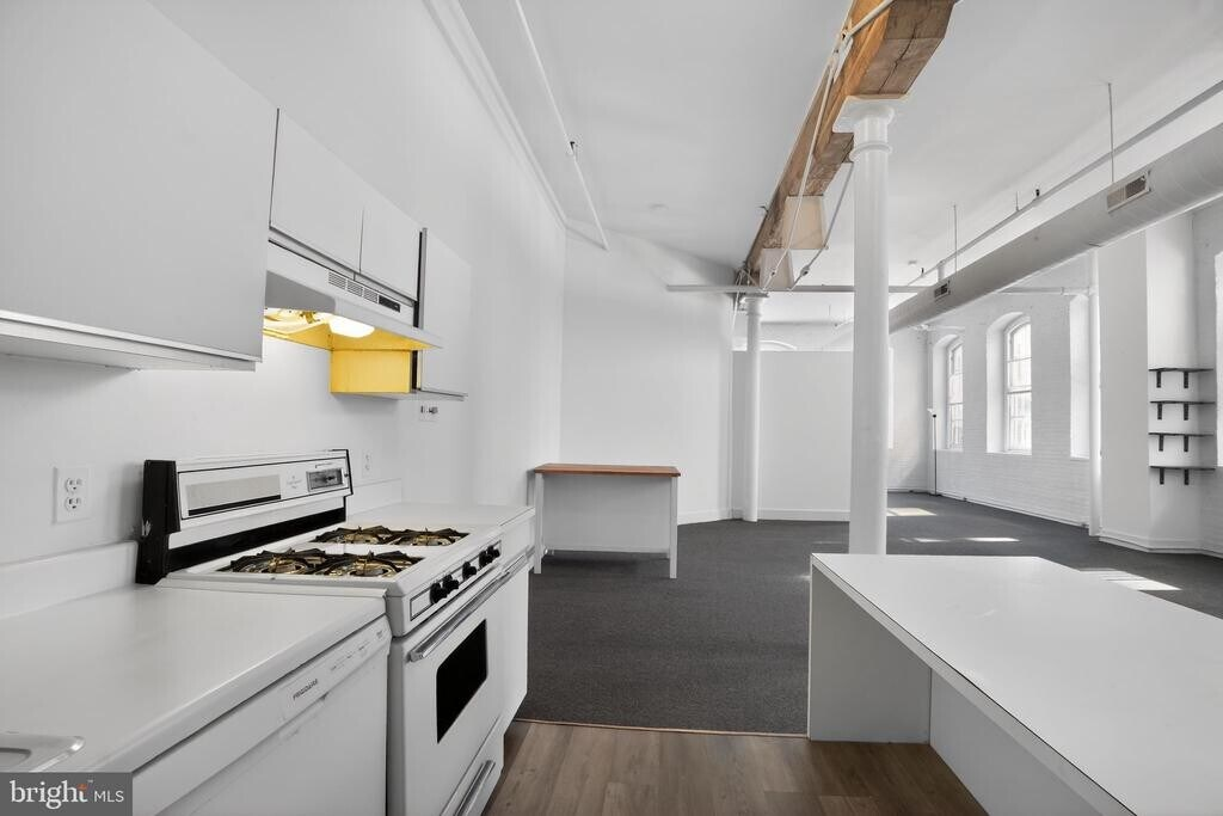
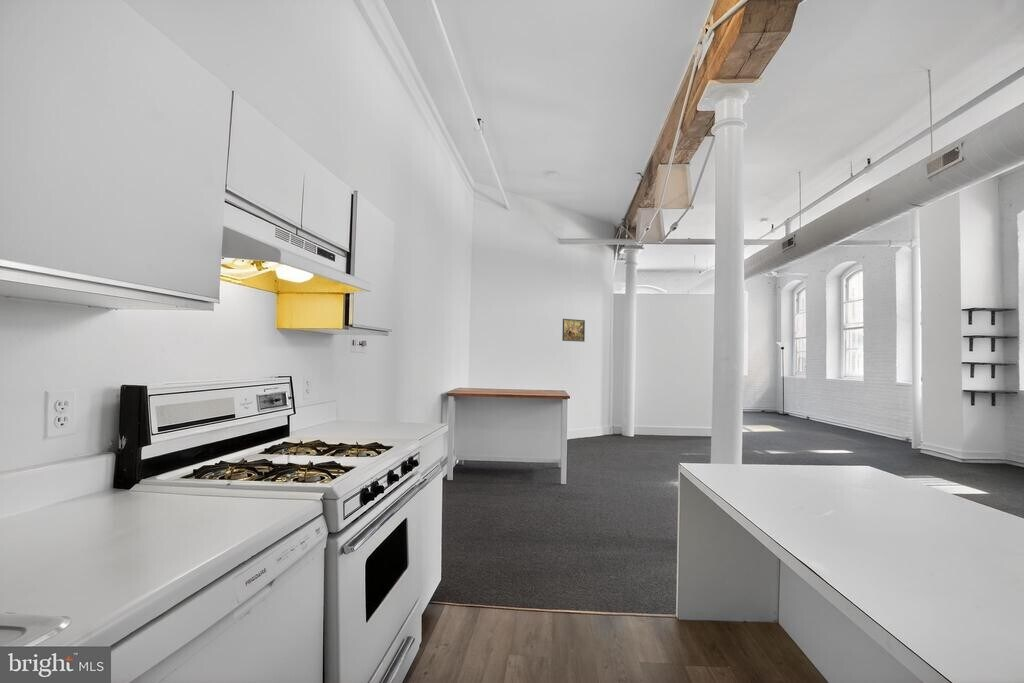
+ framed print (573, 330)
